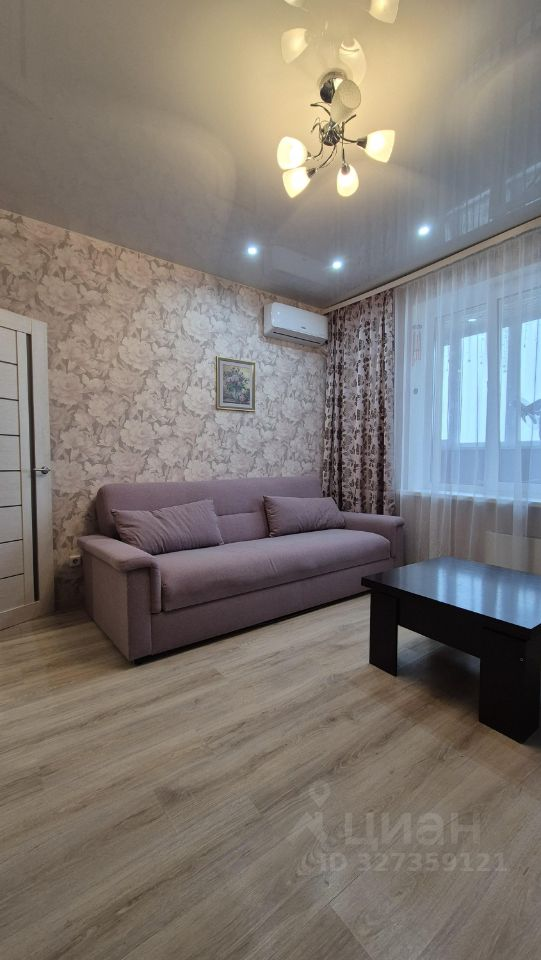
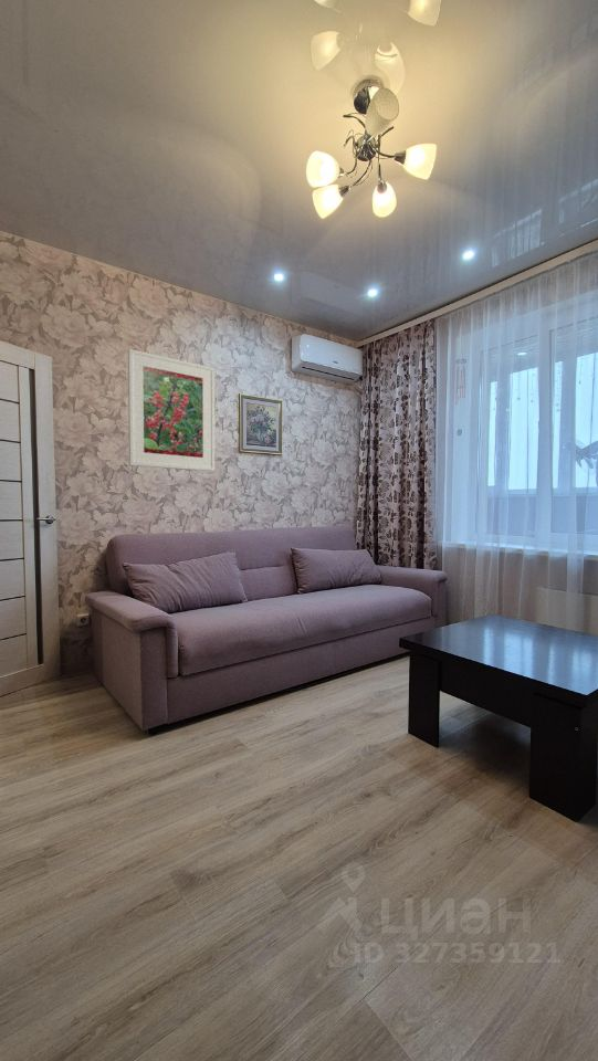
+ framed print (174, 413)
